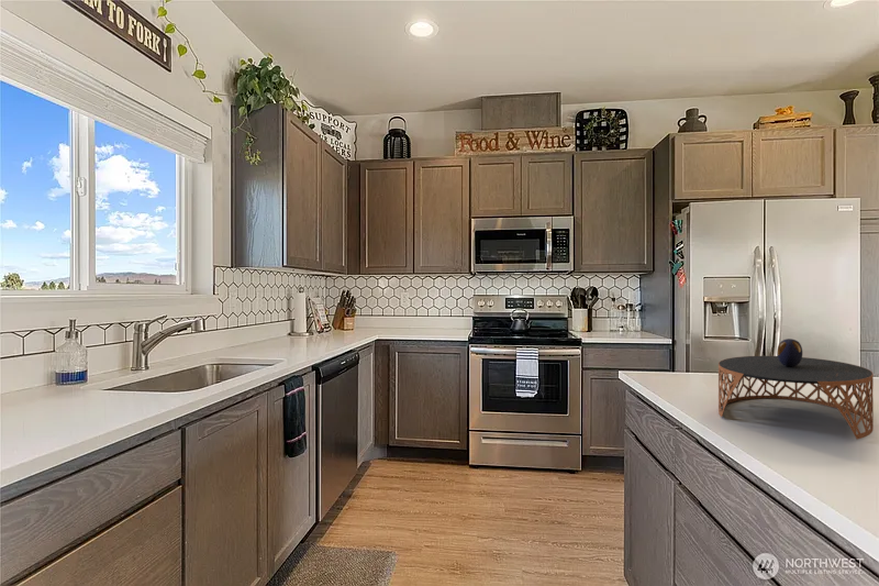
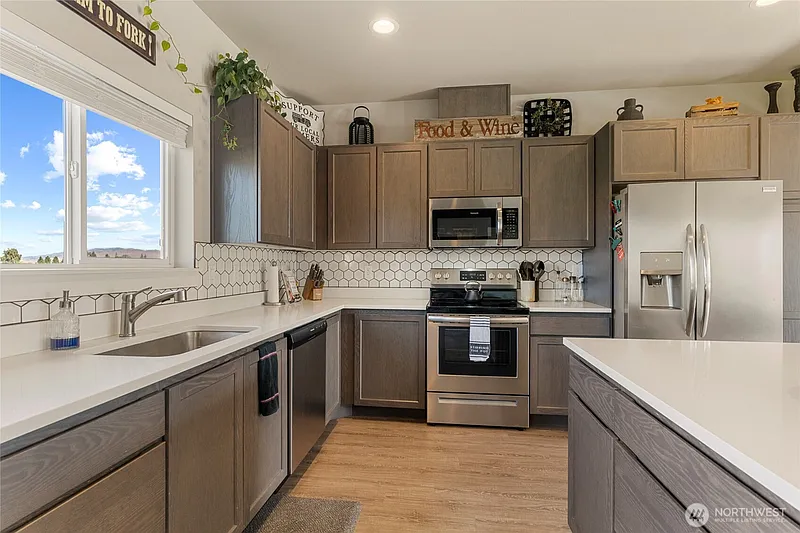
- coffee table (790, 377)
